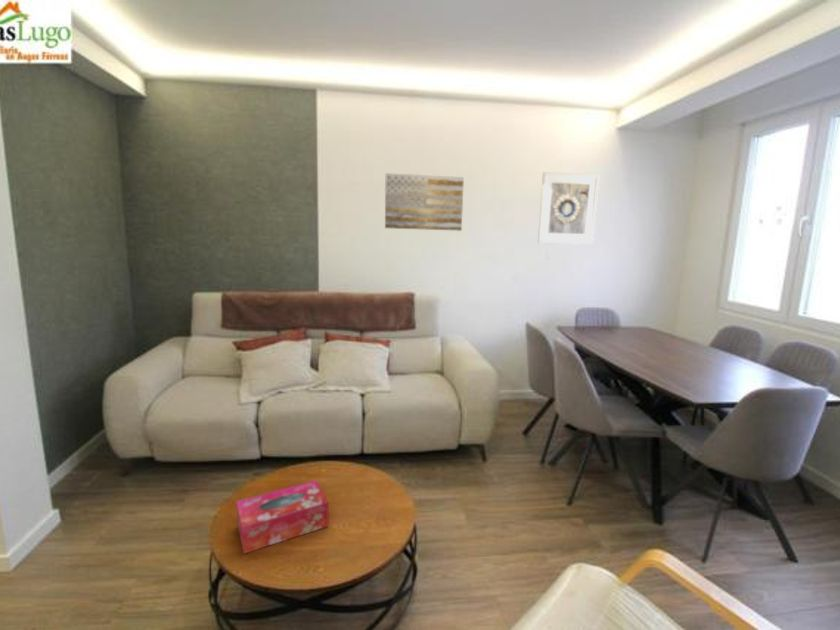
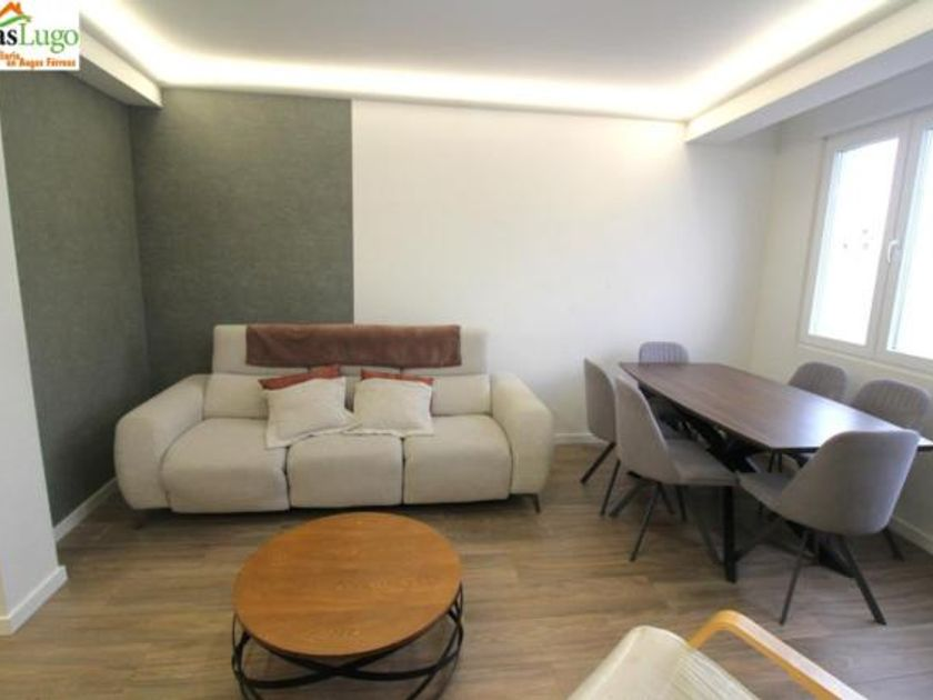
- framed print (568, 208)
- tissue box (283, 513)
- wall art (424, 202)
